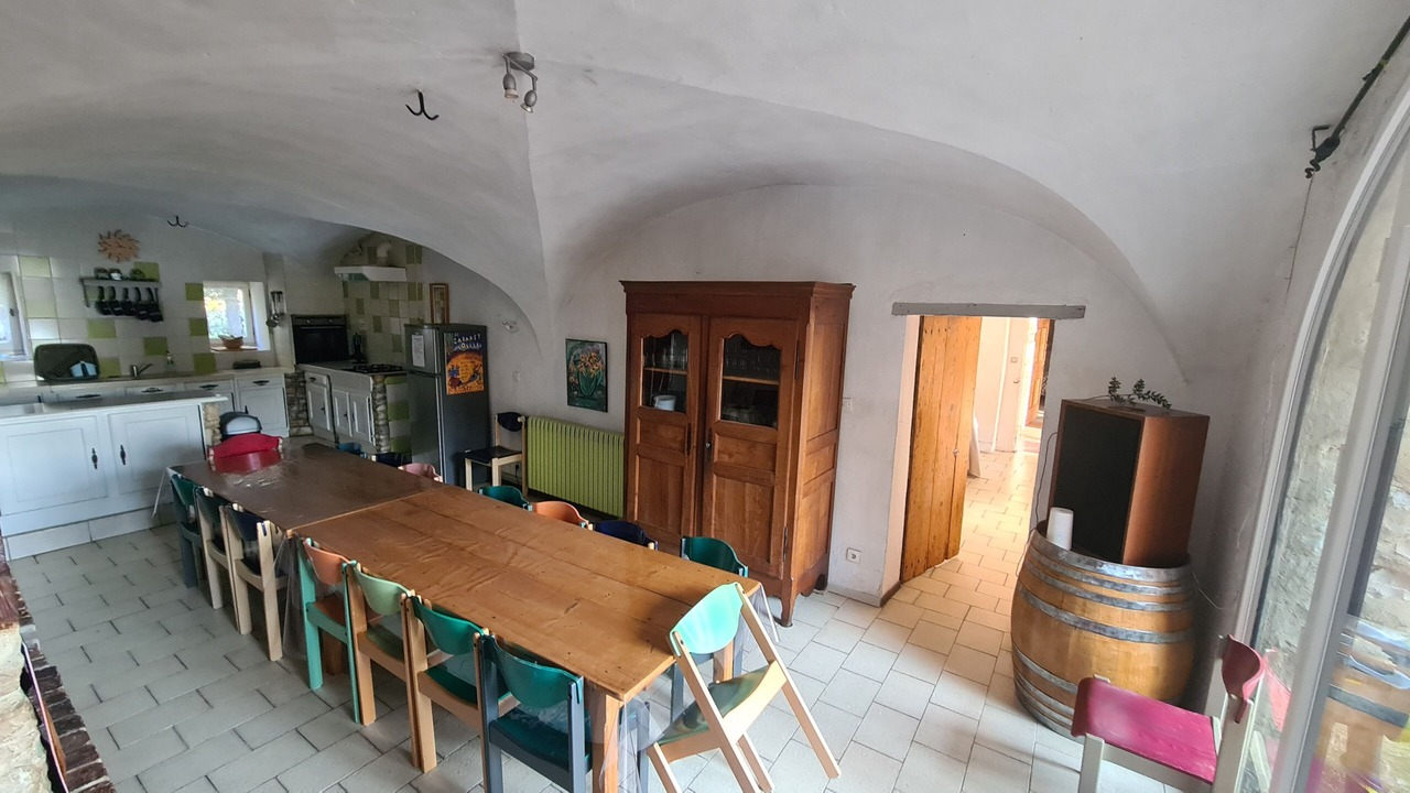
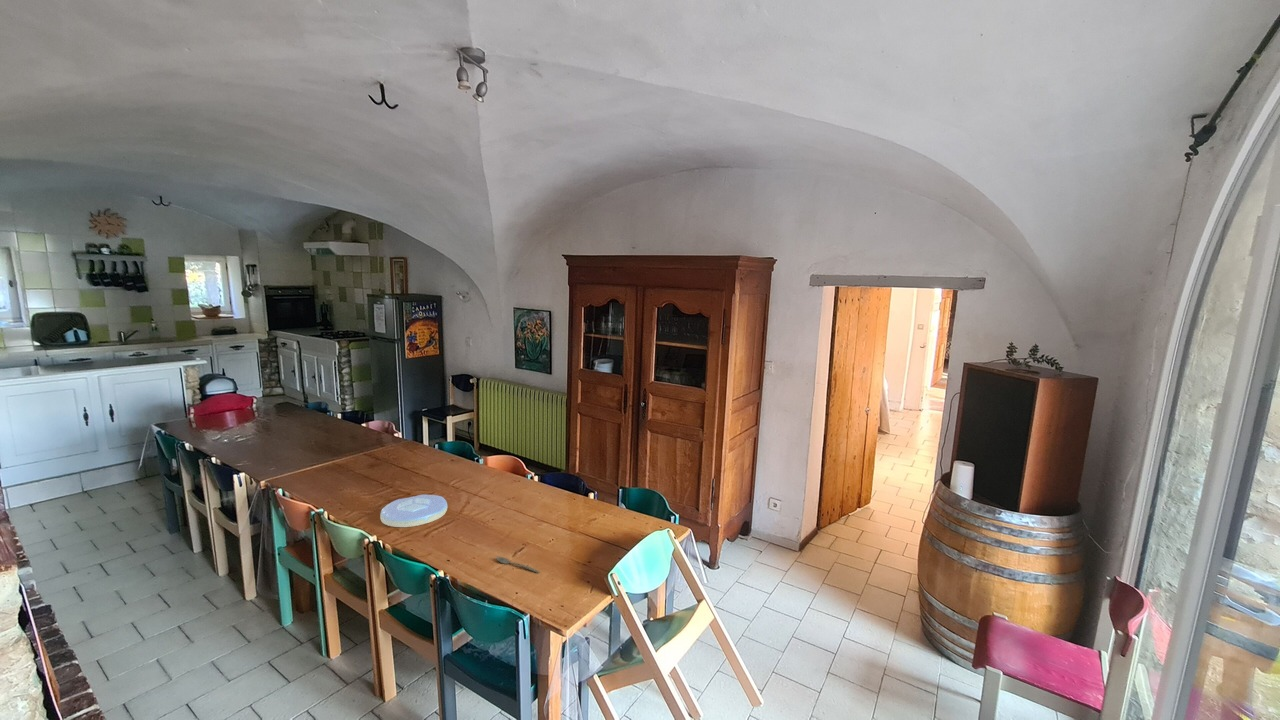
+ plate (414, 508)
+ spoon (517, 564)
